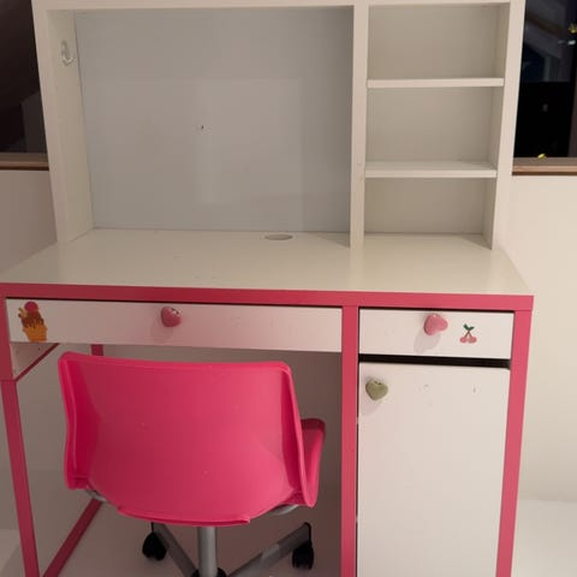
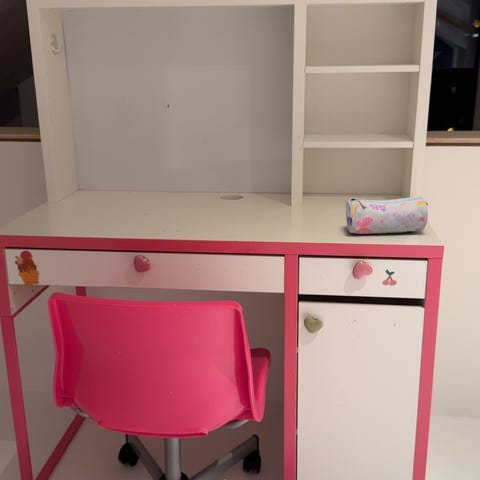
+ pencil case (385, 214)
